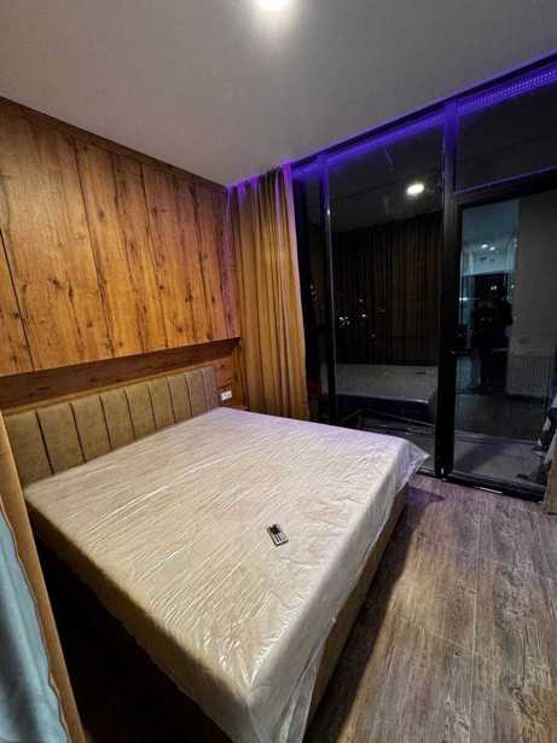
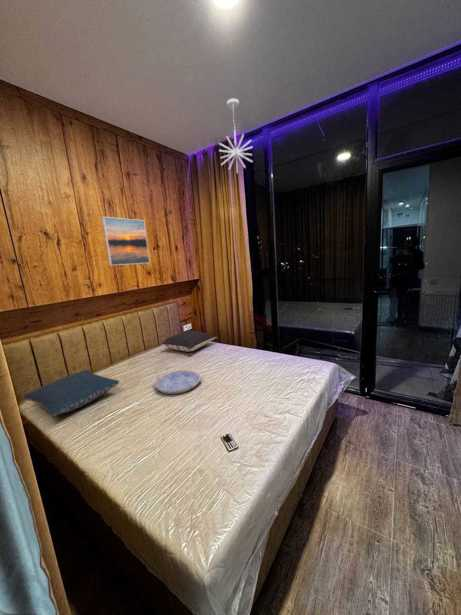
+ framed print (127, 241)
+ pendant light (235, 137)
+ serving tray (178, 381)
+ pillow (189, 340)
+ pillow (73, 389)
